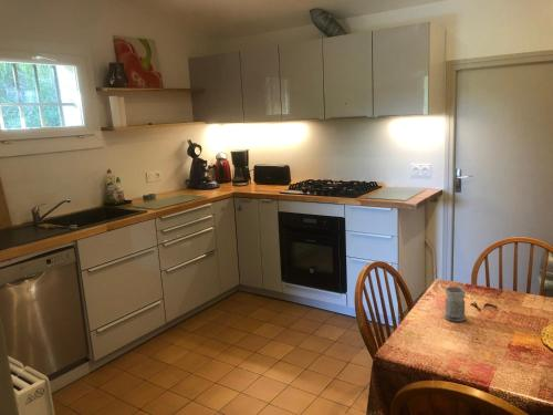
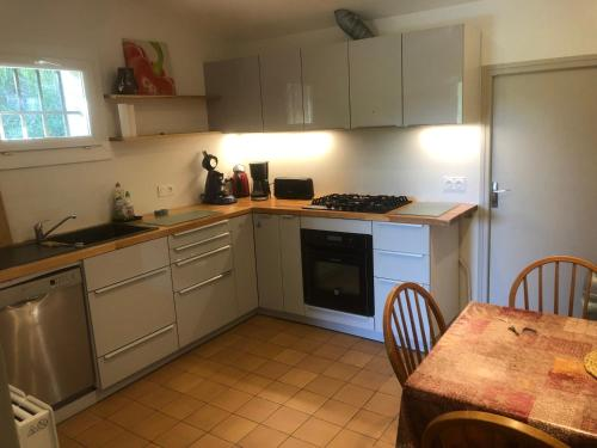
- mug (456, 301)
